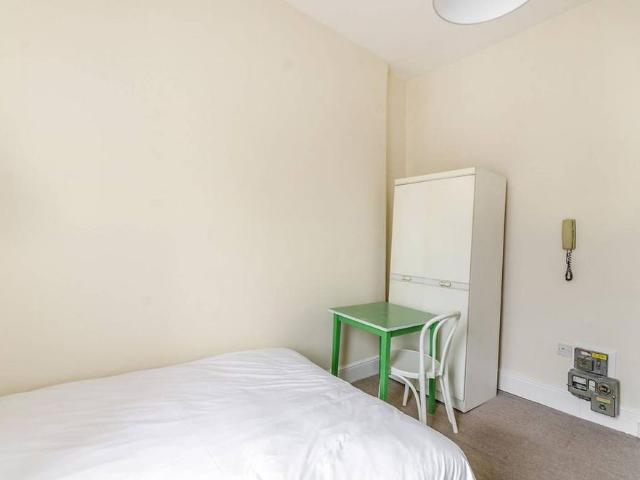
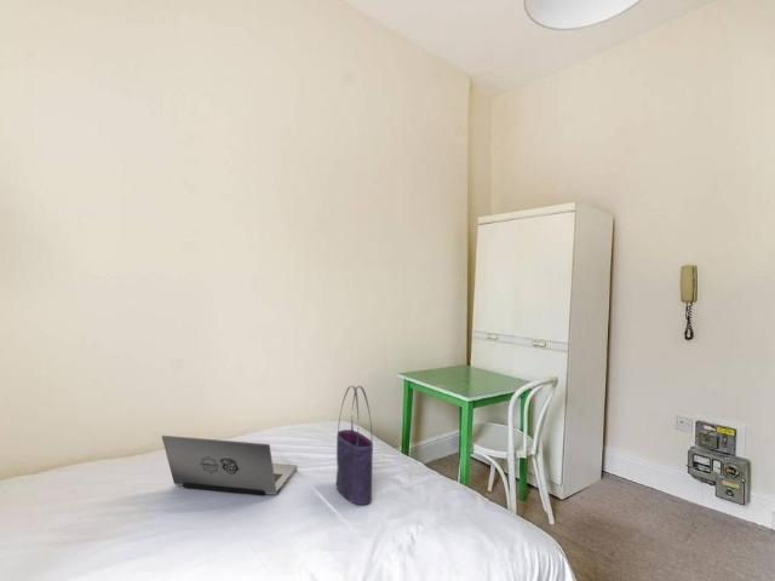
+ laptop (235, 453)
+ tote bag (354, 439)
